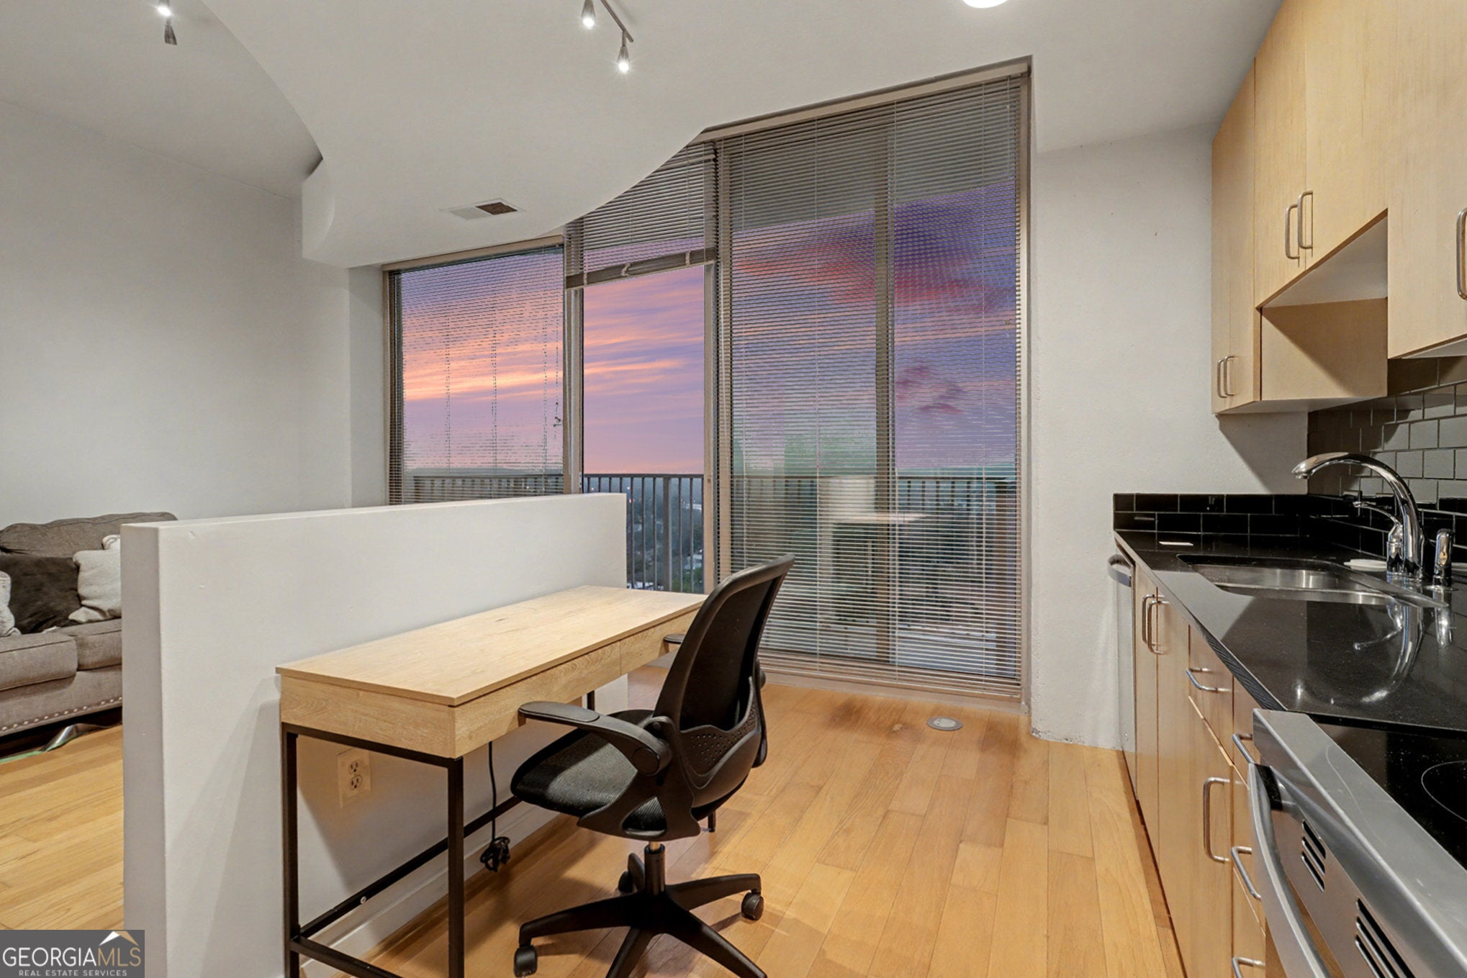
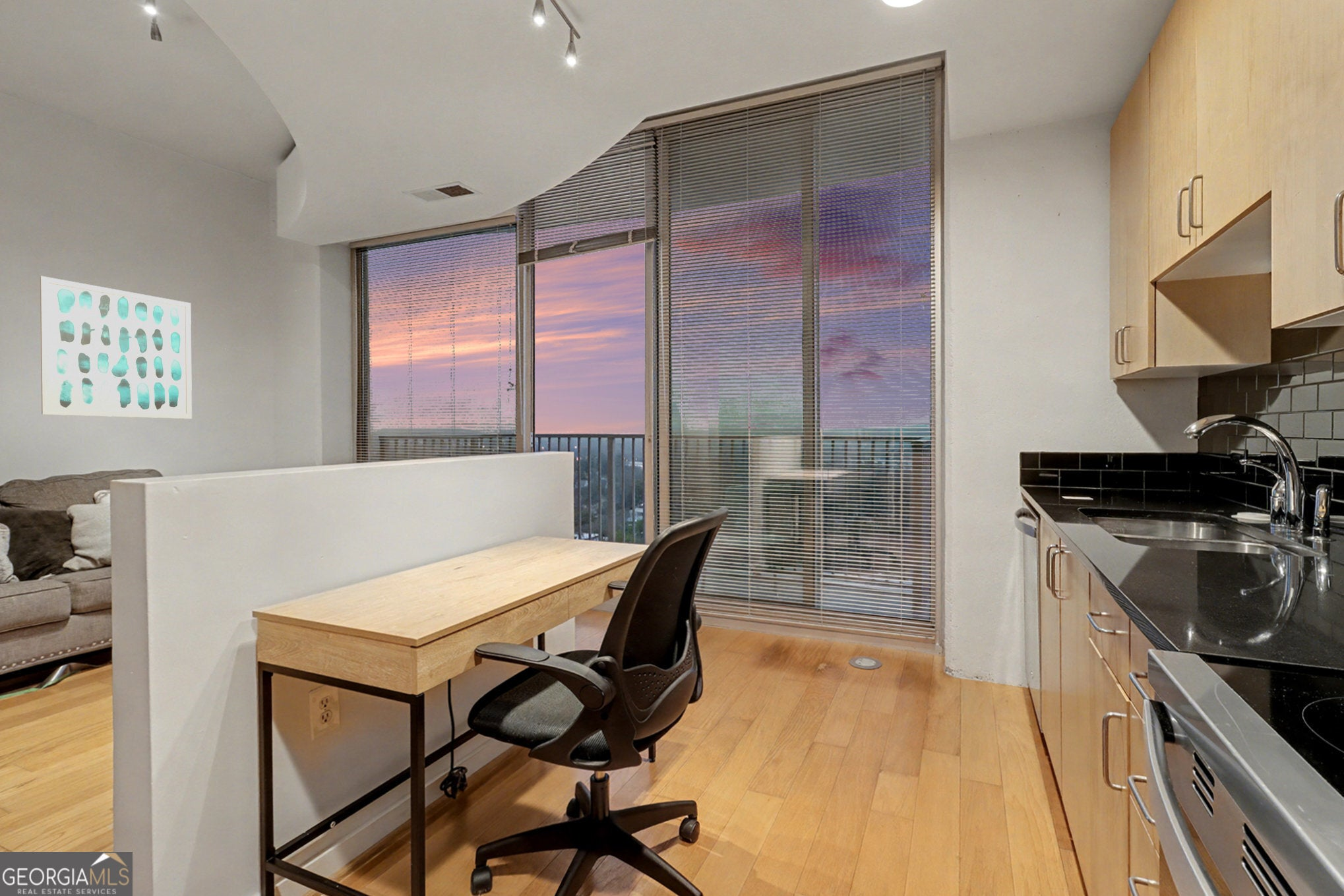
+ wall art (123, 353)
